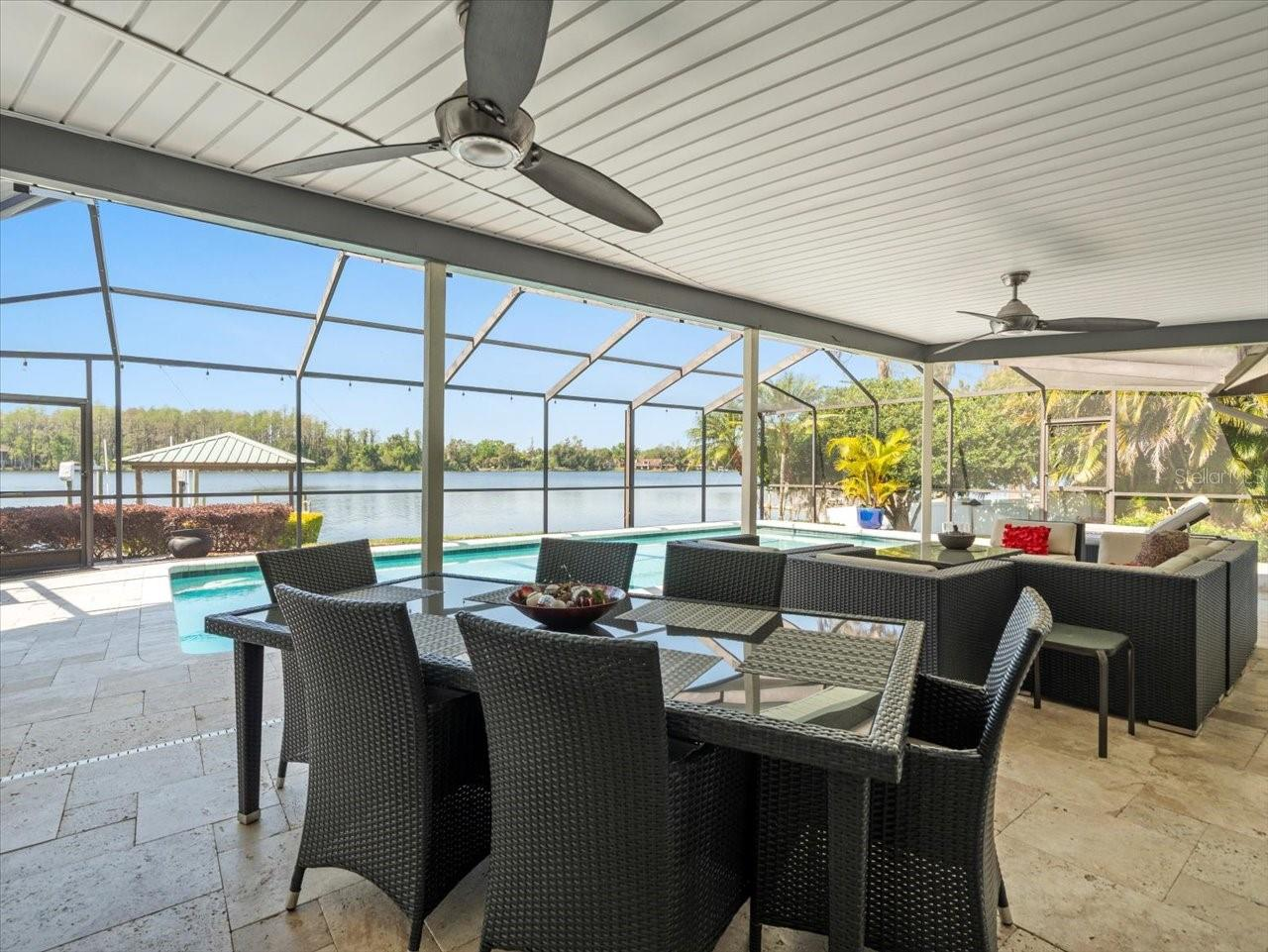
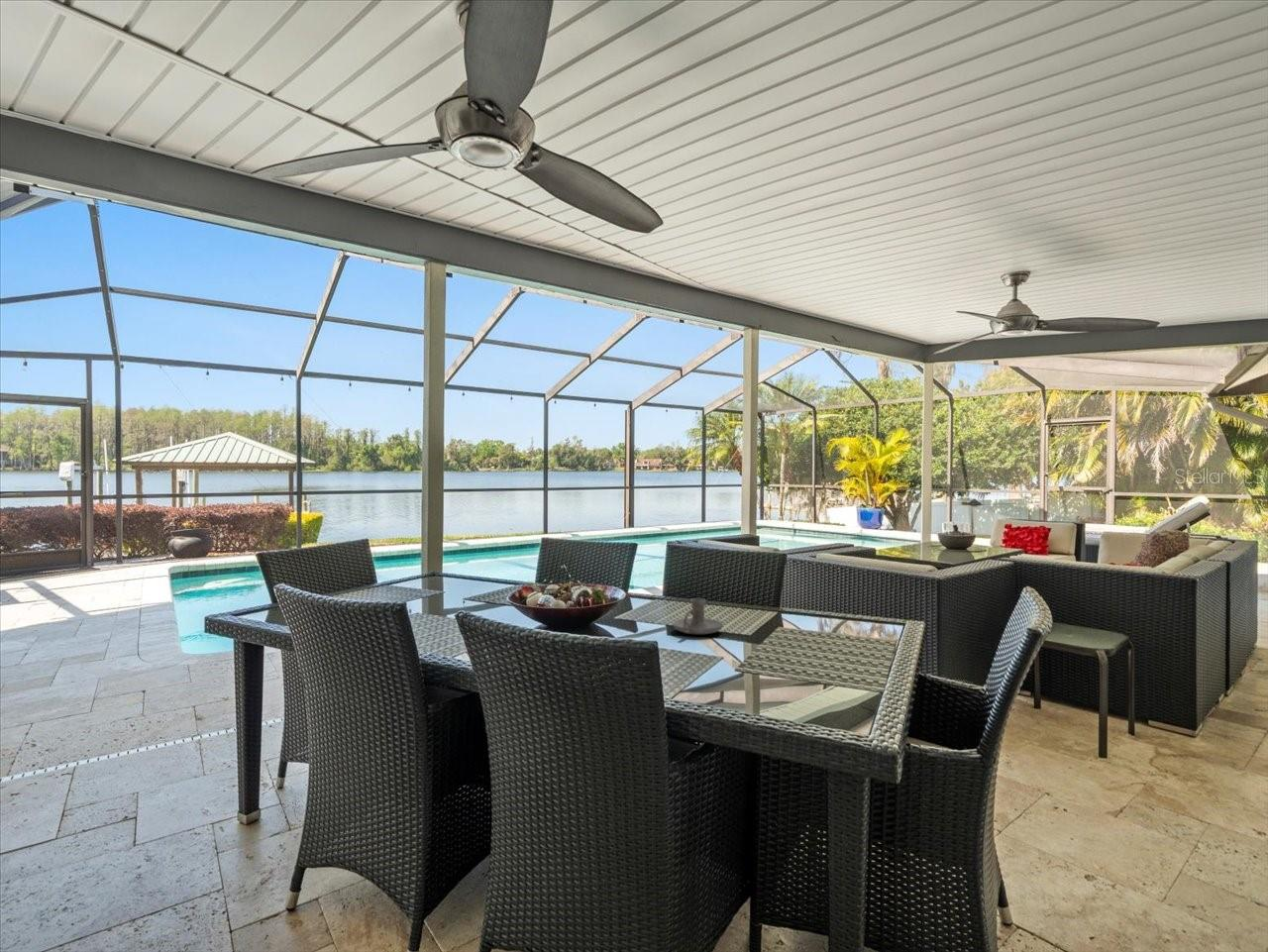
+ candle holder (695, 616)
